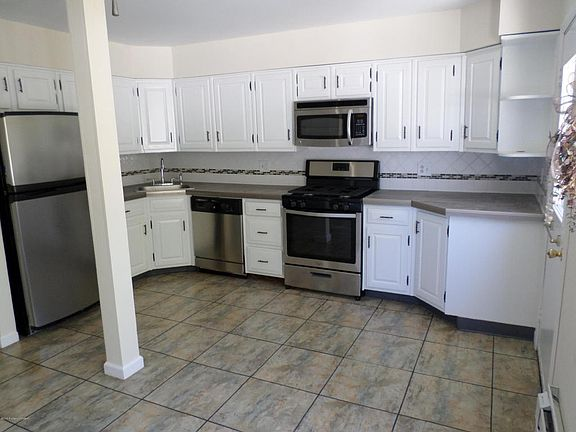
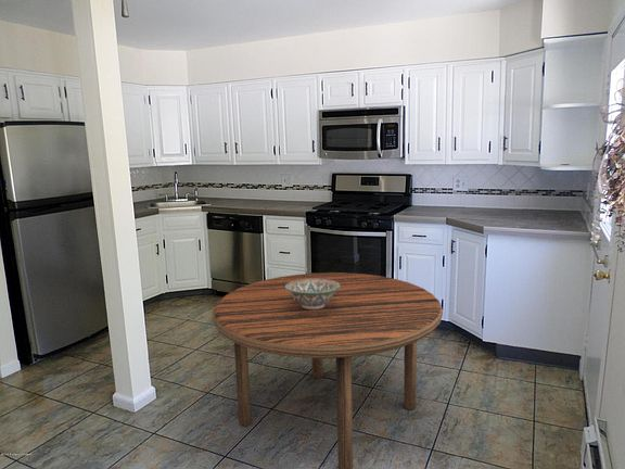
+ decorative bowl (312, 294)
+ dining table (328, 357)
